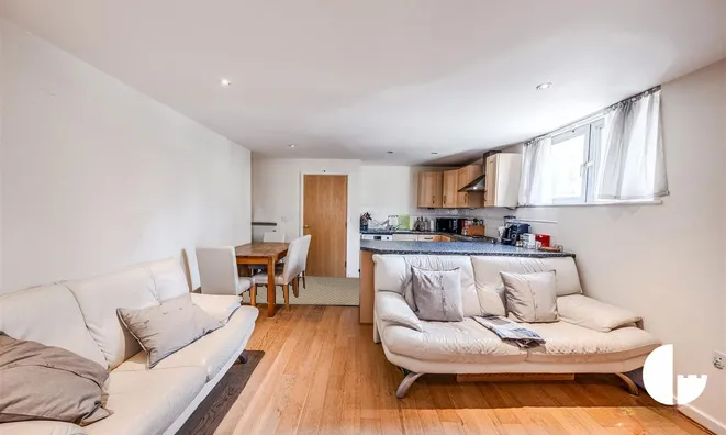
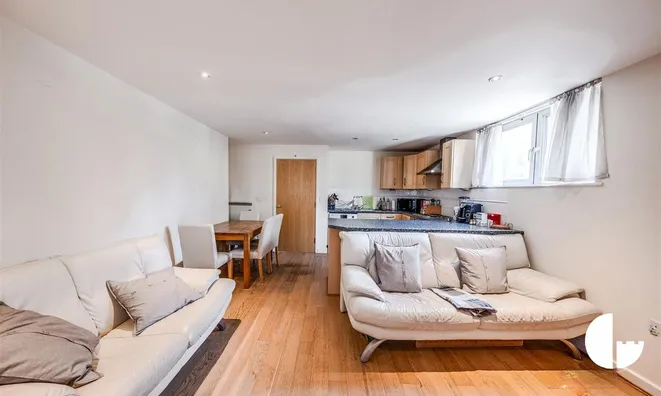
- rug (313, 288)
